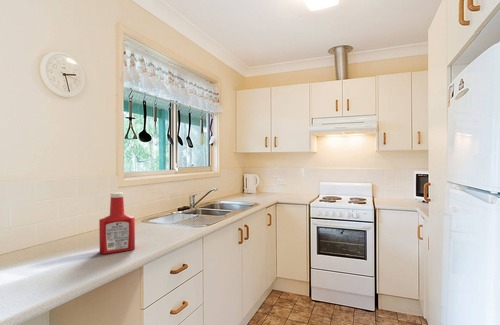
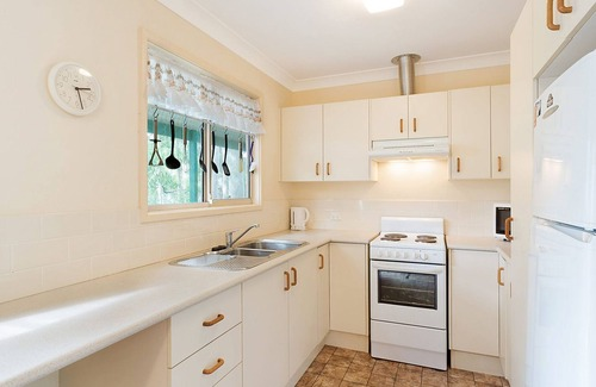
- soap bottle (117, 221)
